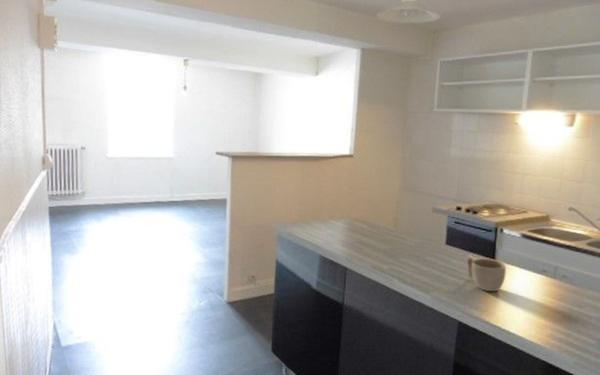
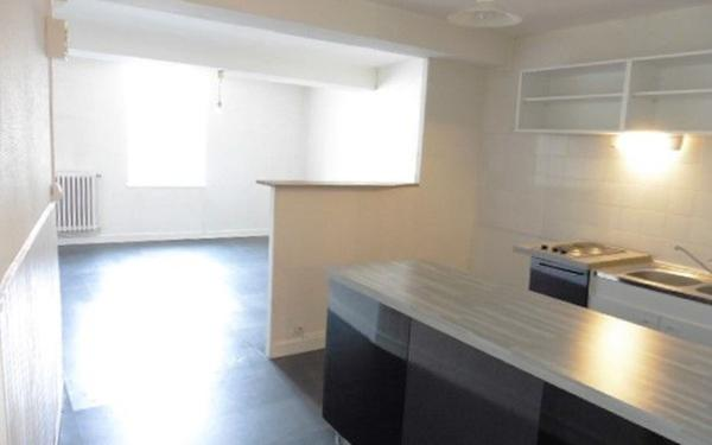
- cup (483, 272)
